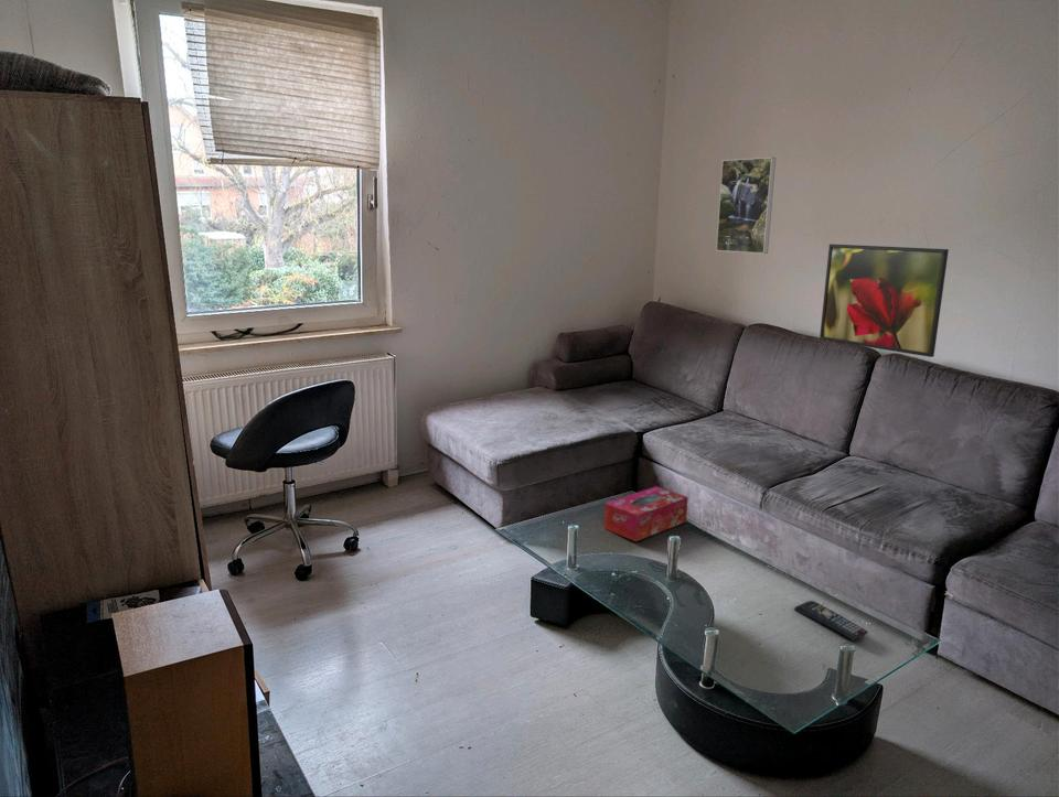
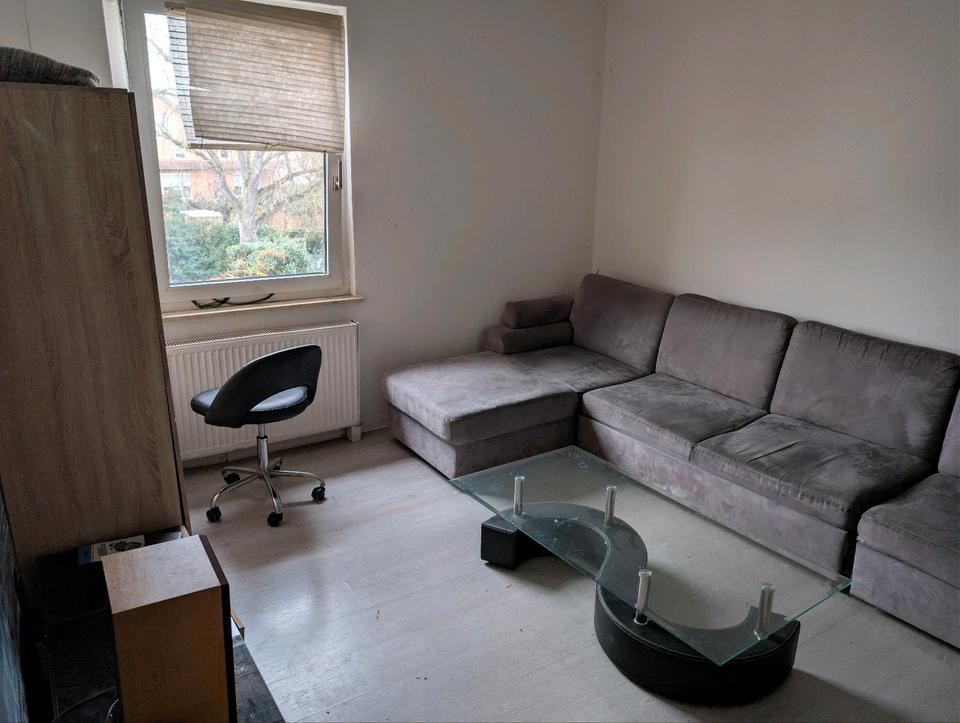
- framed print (878, 298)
- remote control (830, 618)
- tissue box (646, 513)
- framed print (745, 206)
